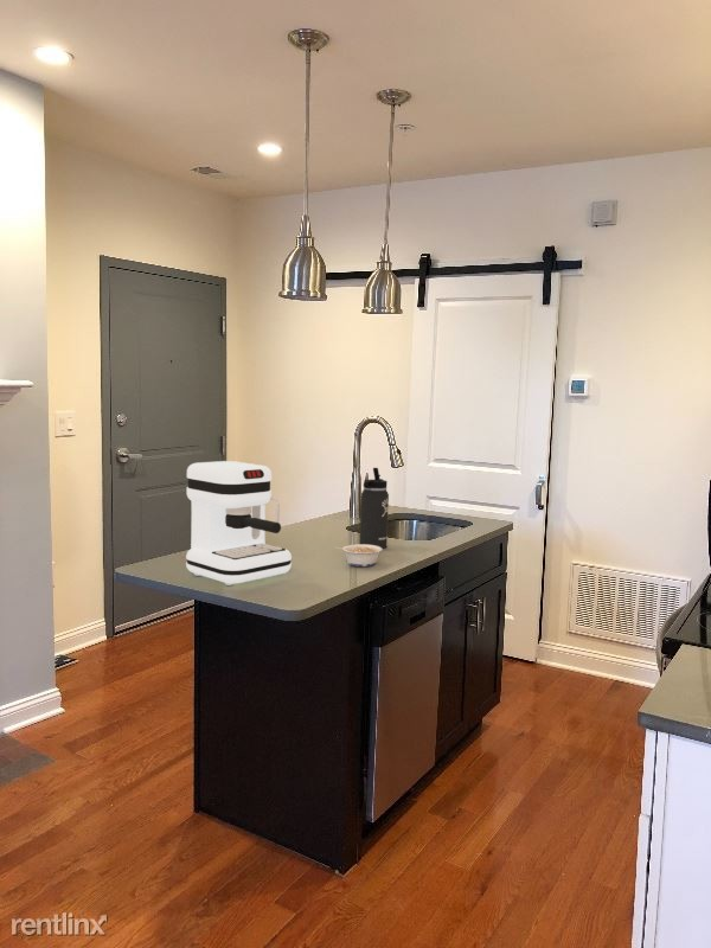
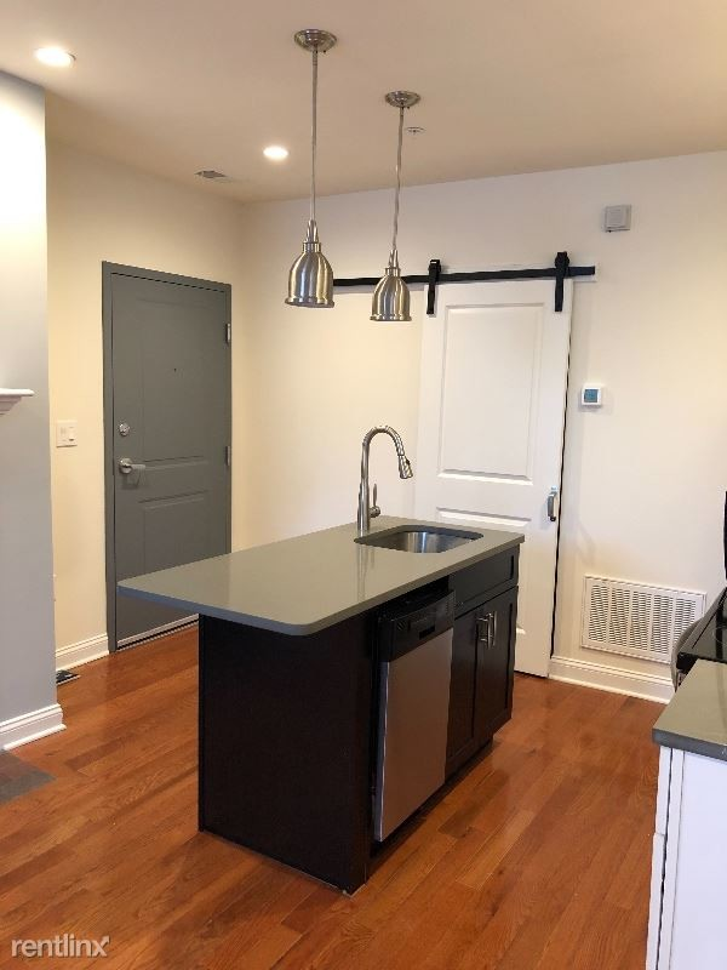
- coffee maker (239, 519)
- legume (360, 555)
- thermos bottle (372, 507)
